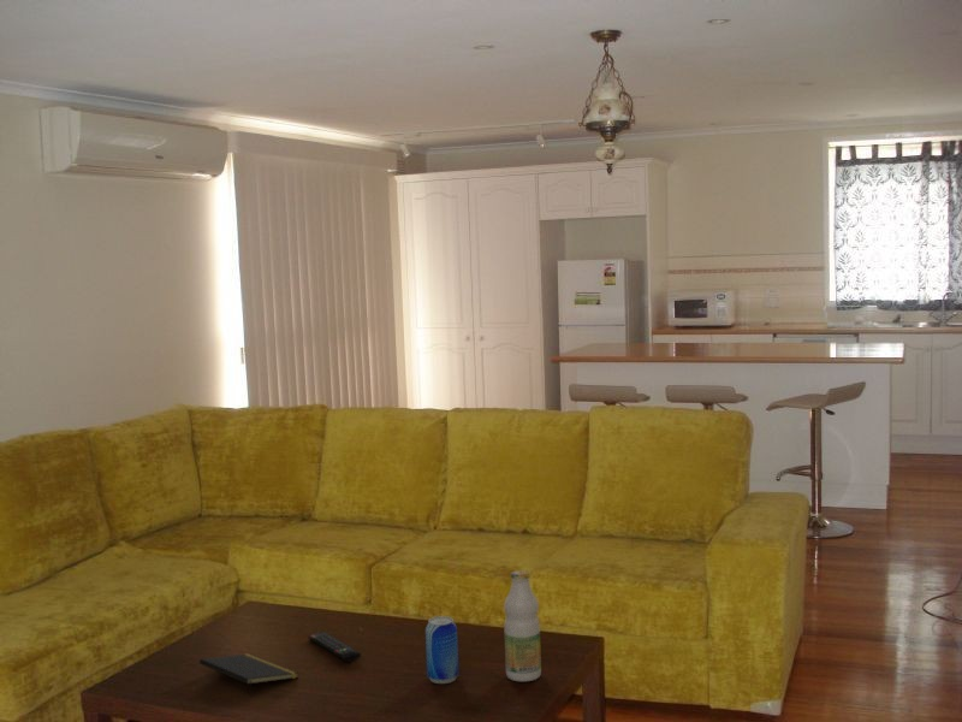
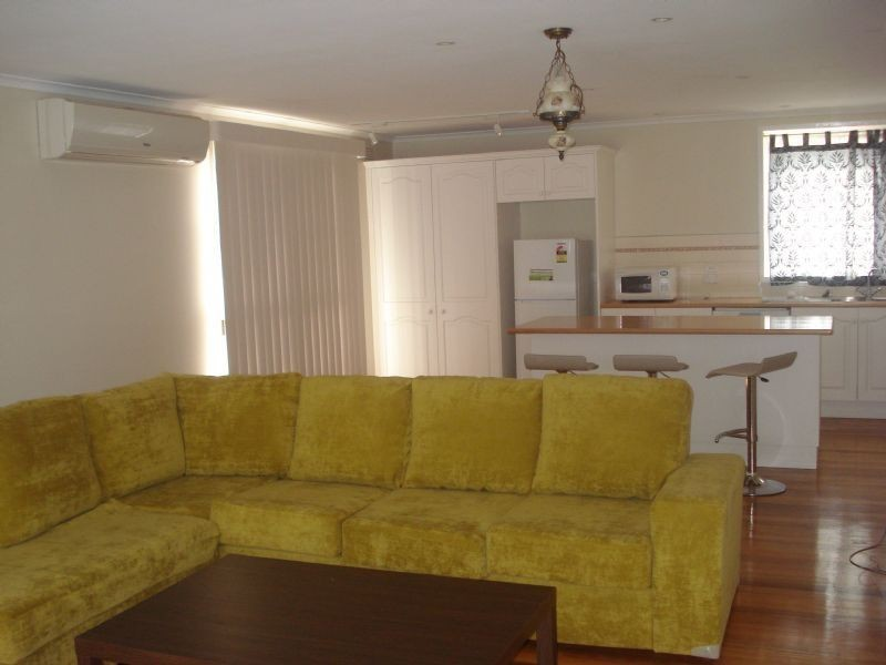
- bottle (522, 623)
- beer can (441, 649)
- notepad (249, 668)
- remote control (333, 646)
